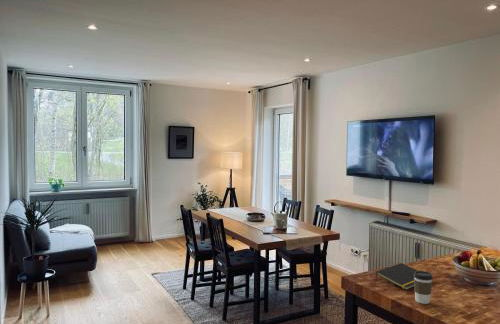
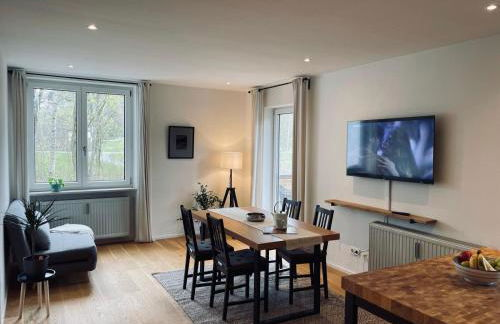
- notepad (403, 275)
- coffee cup (422, 287)
